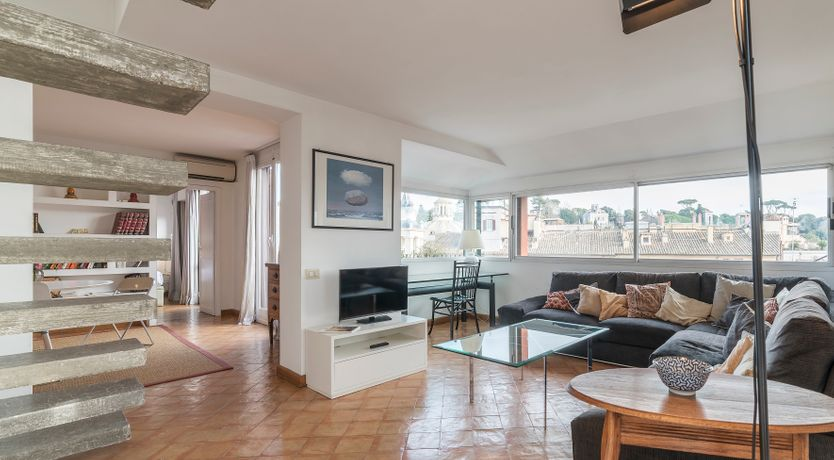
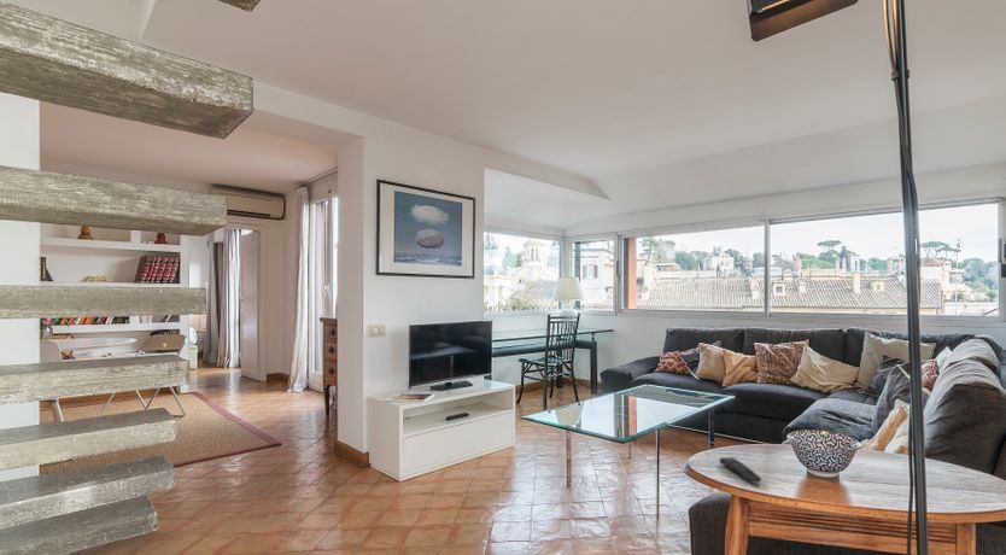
+ remote control (741, 469)
